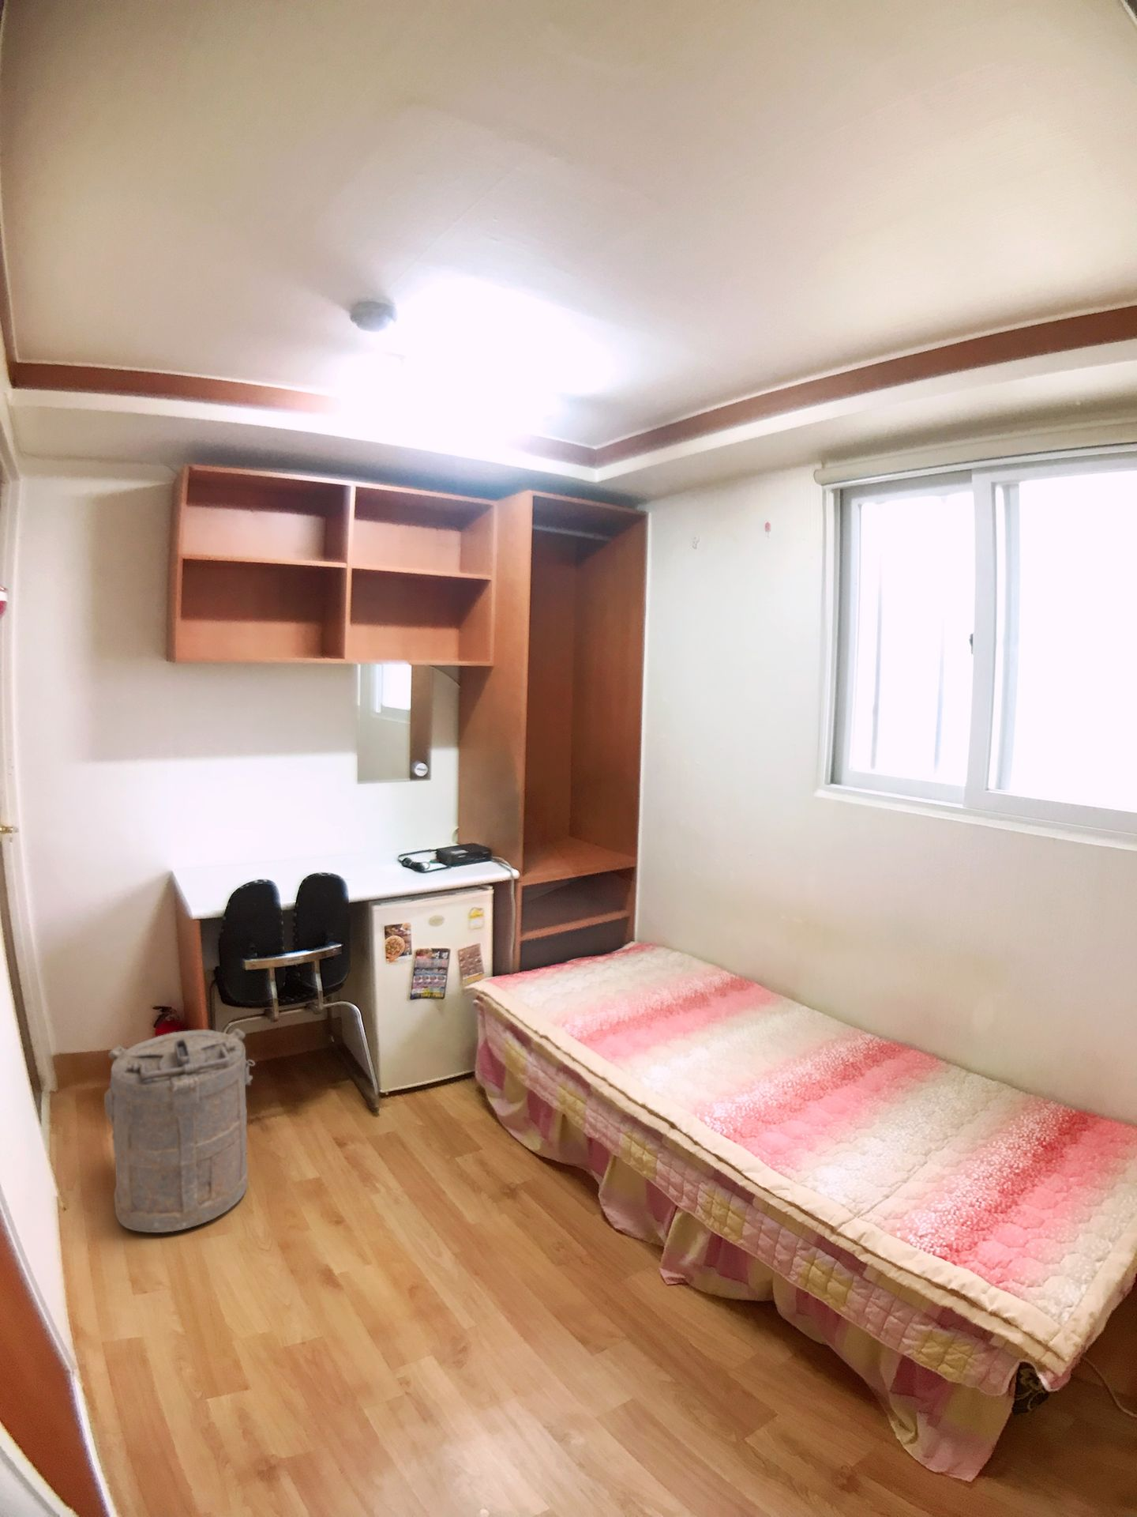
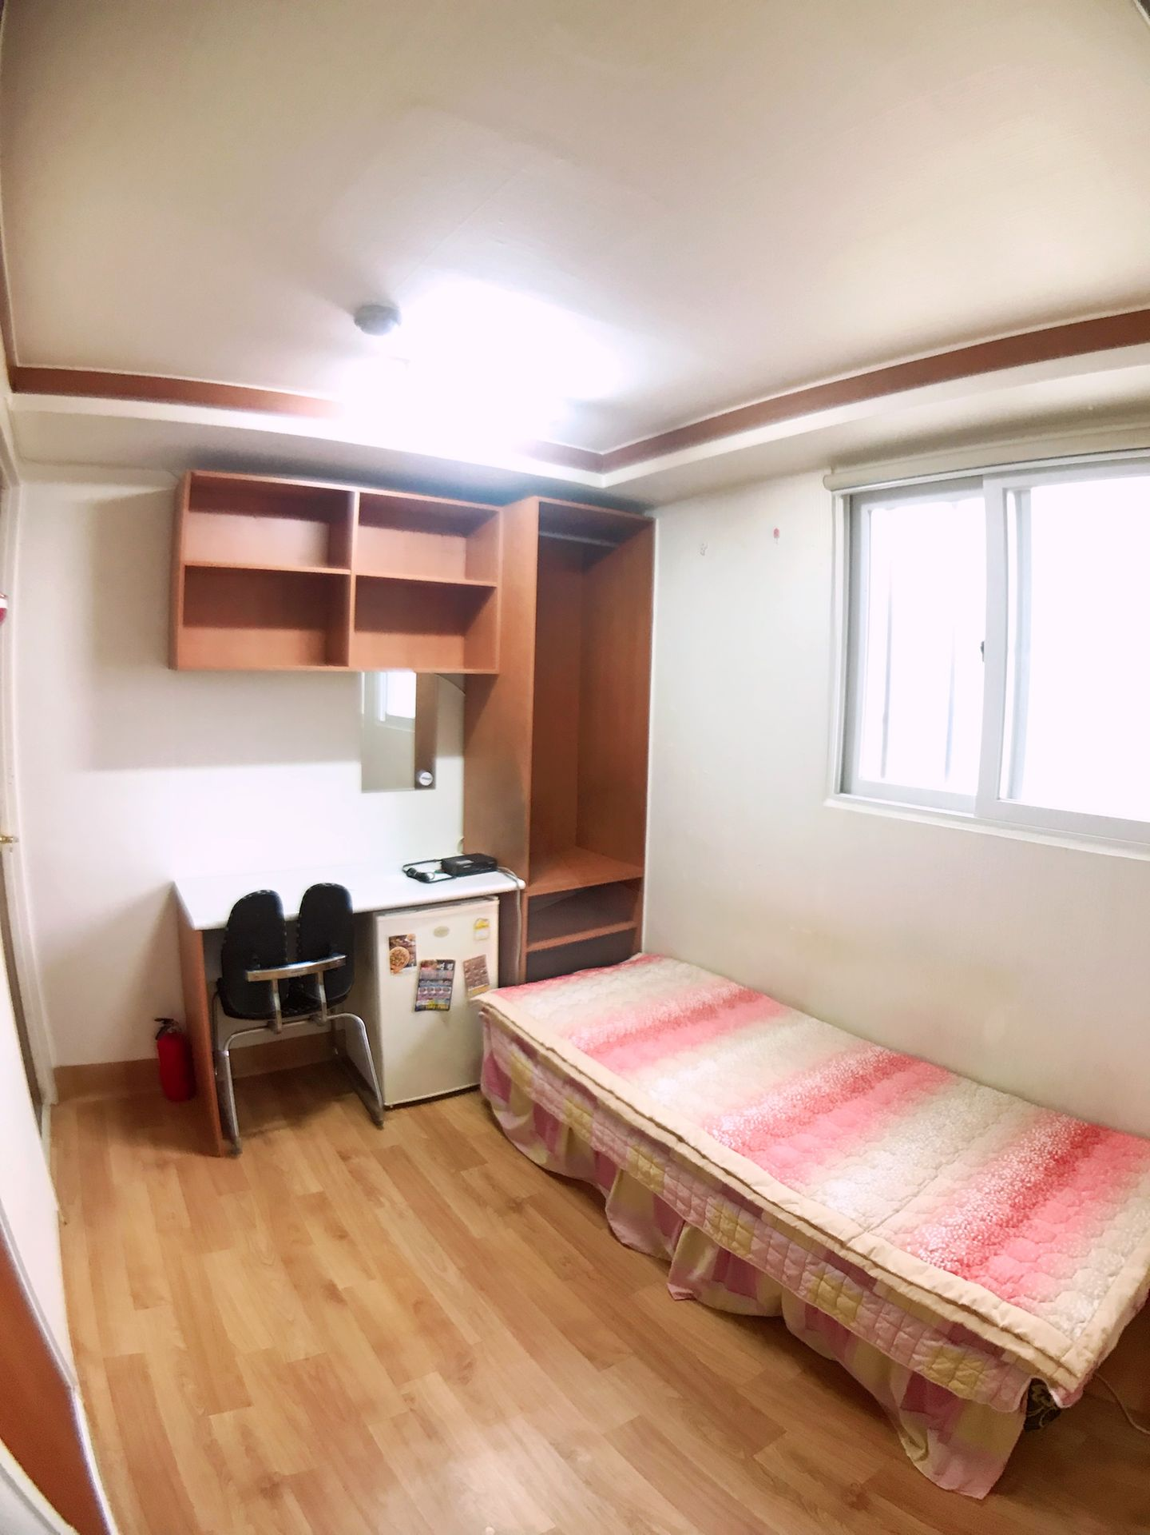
- laundry hamper (176, 1117)
